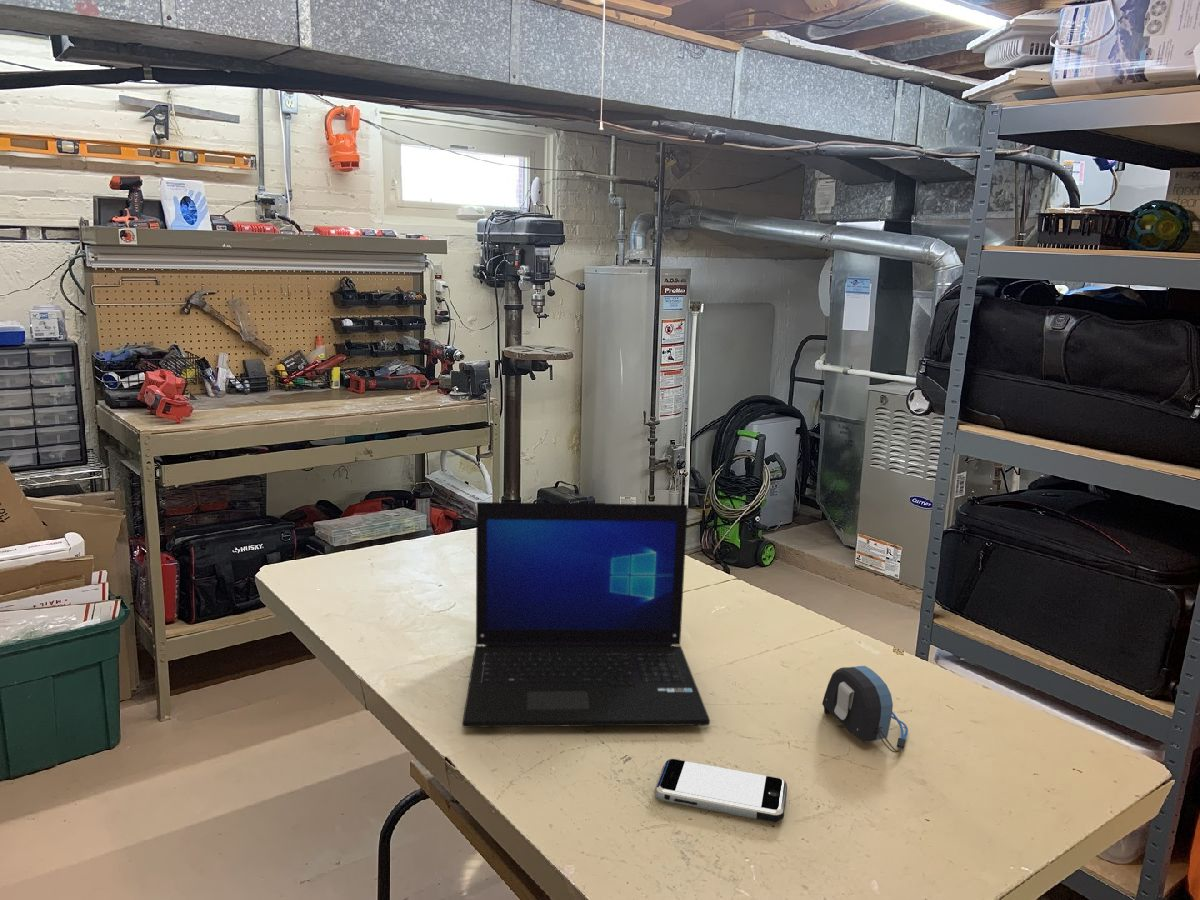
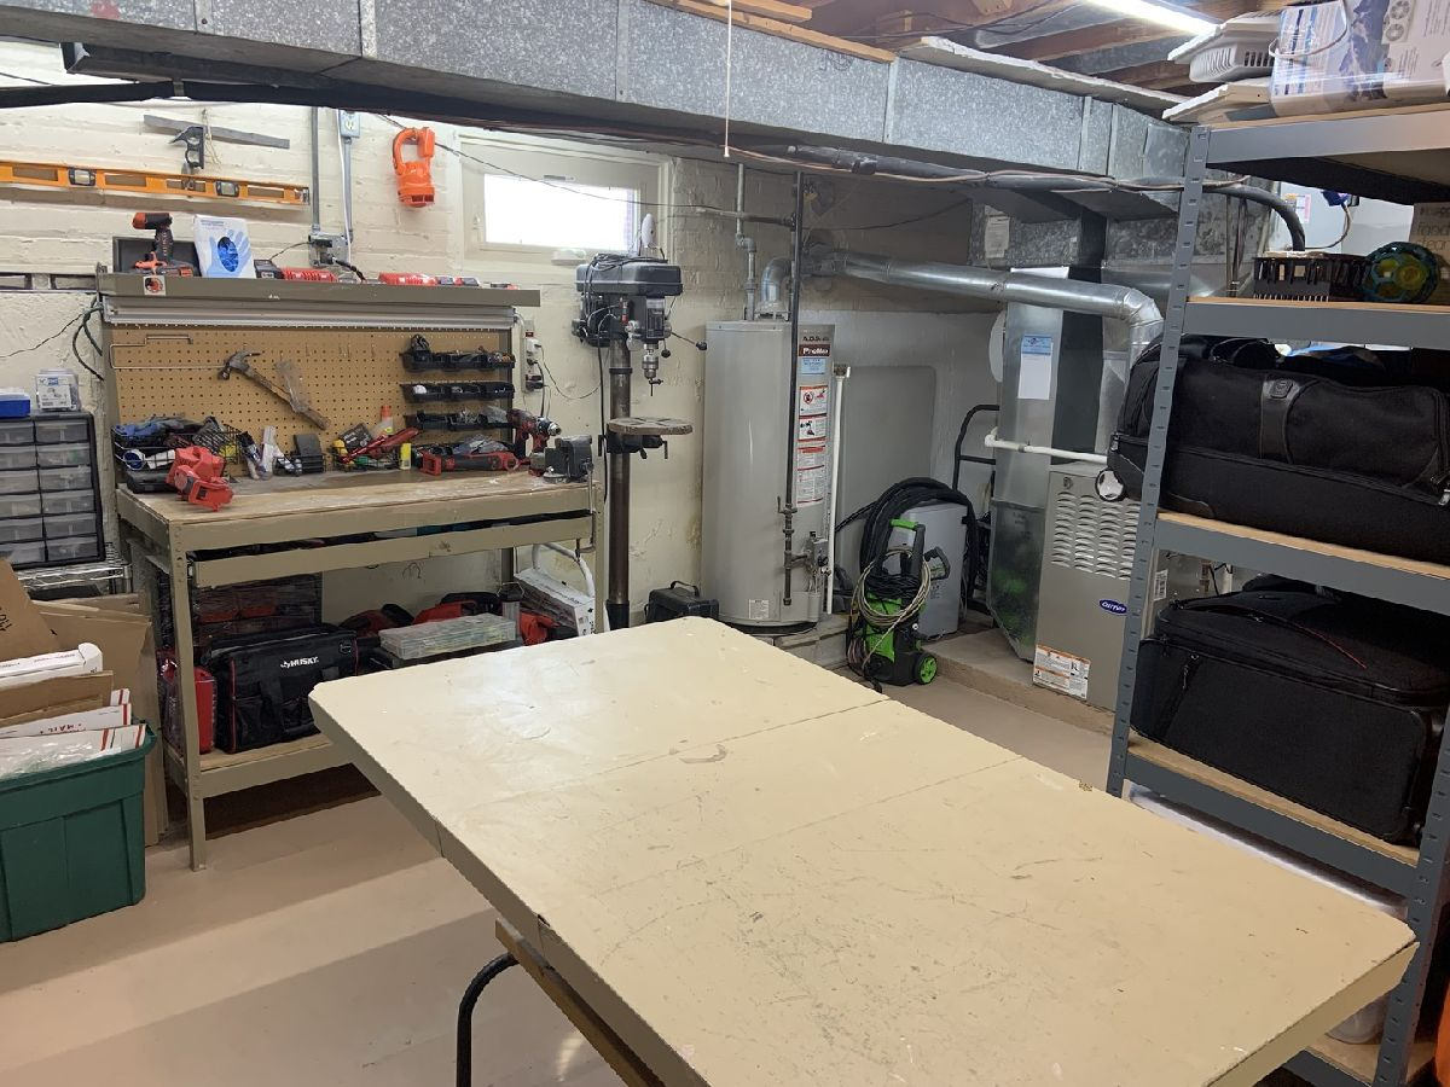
- laptop (584, 606)
- smartphone (721, 789)
- tape measure (872, 701)
